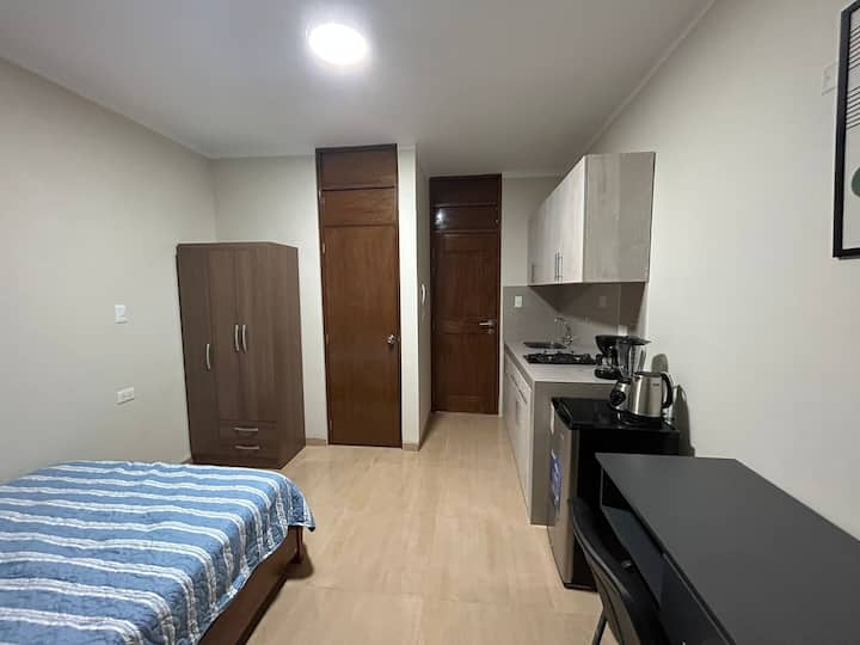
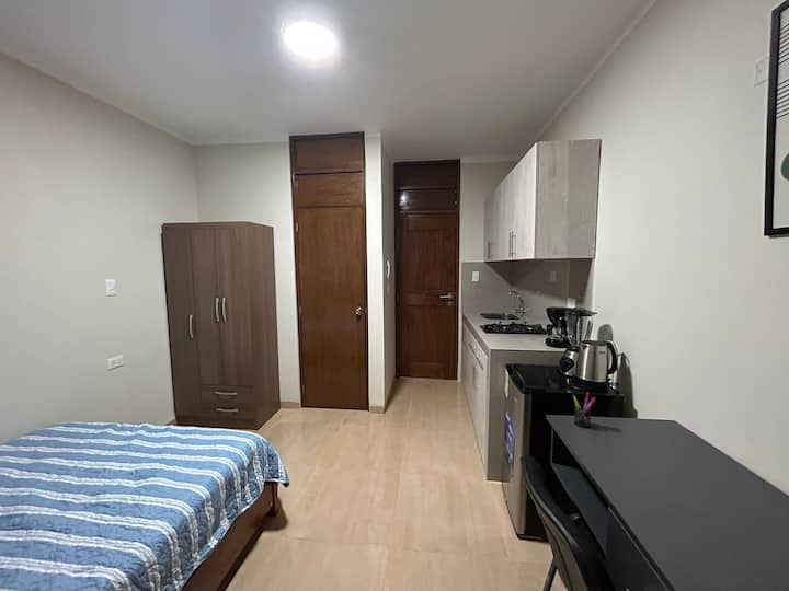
+ pen holder (581, 407)
